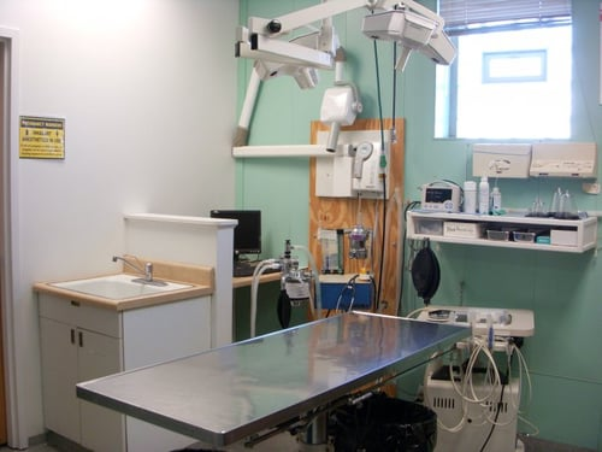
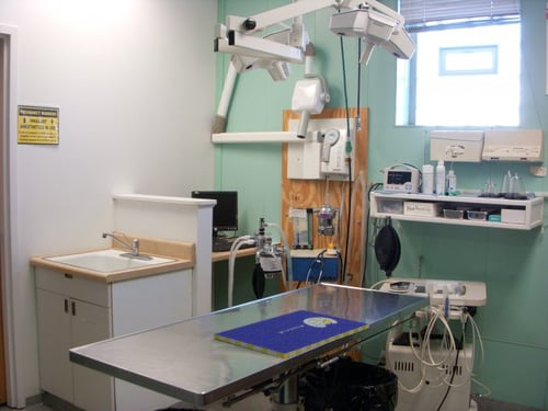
+ booklet (294, 330)
